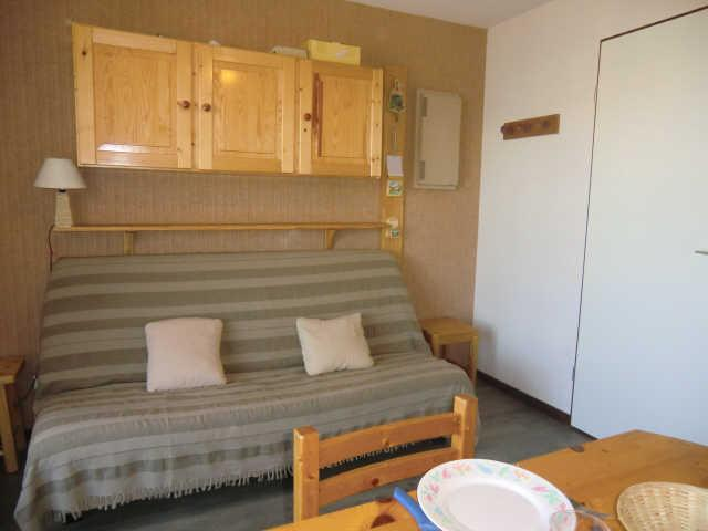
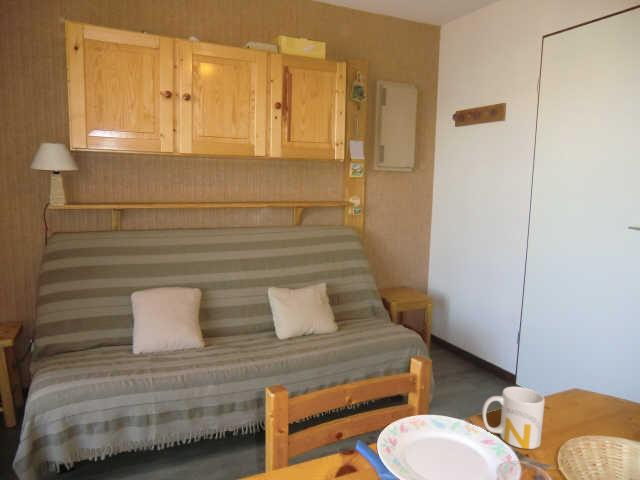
+ mug (515, 417)
